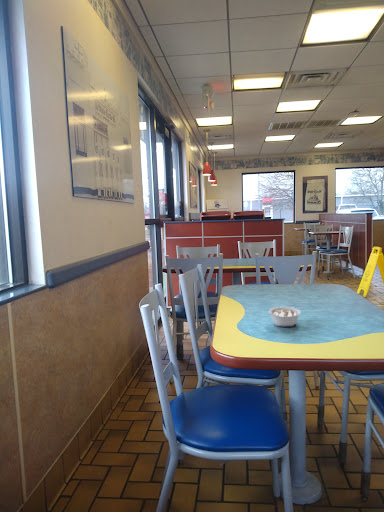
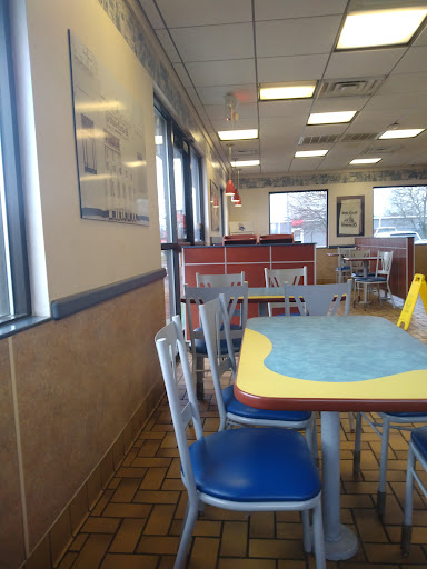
- legume (284, 316)
